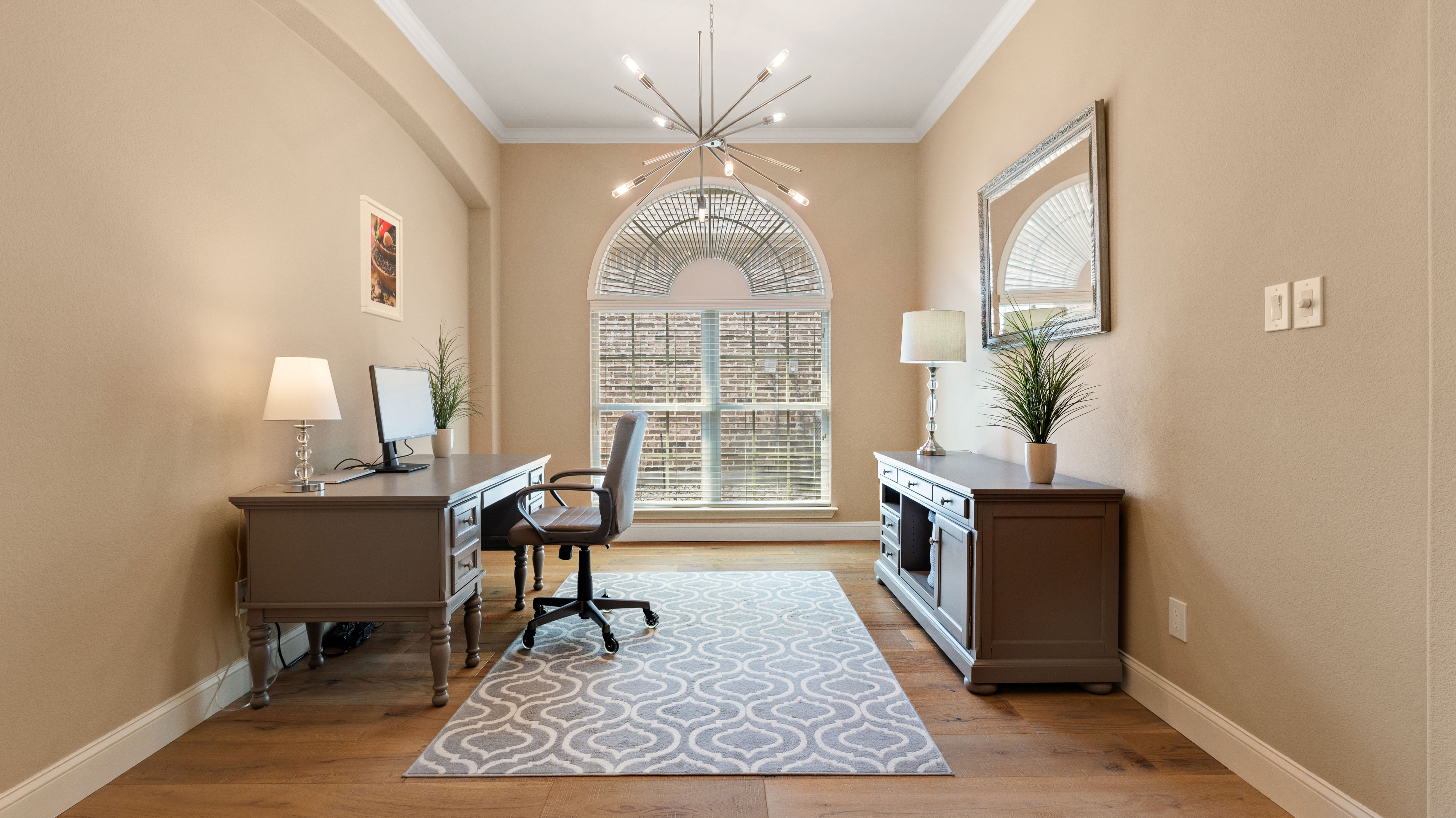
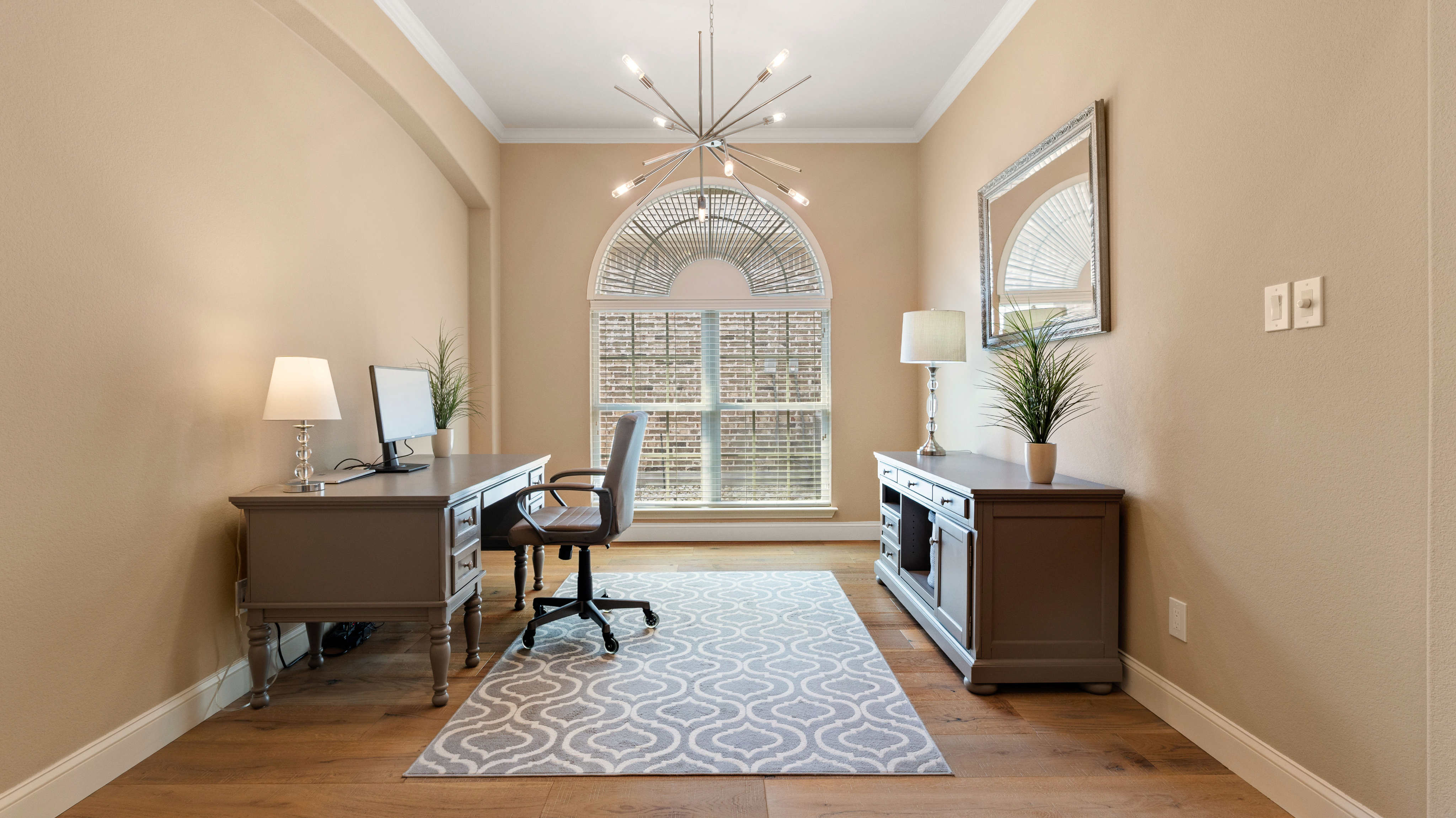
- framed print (382, 262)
